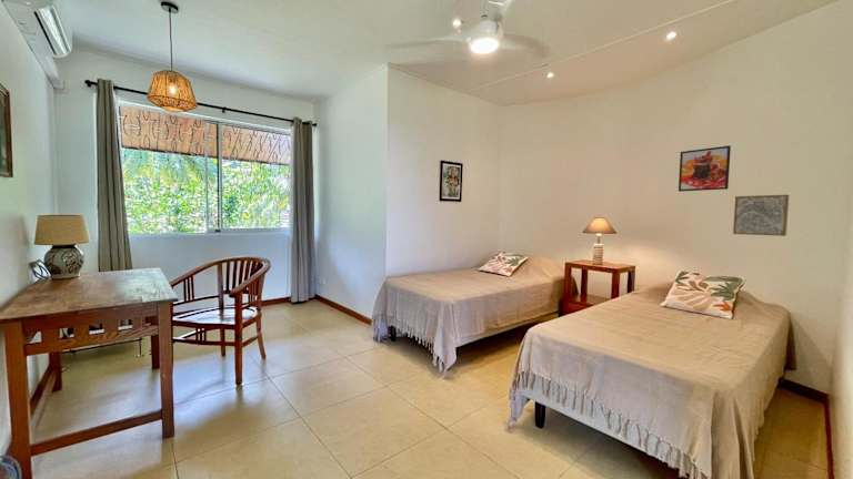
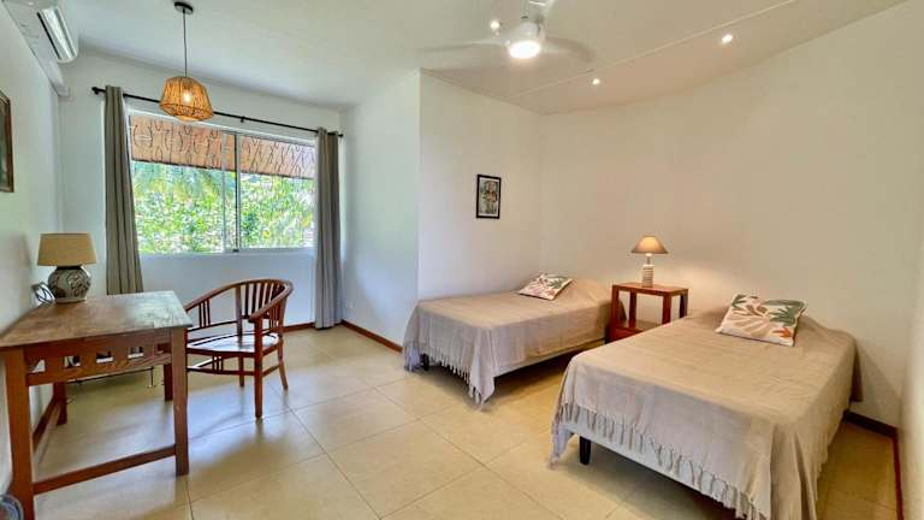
- wall art (760, 215)
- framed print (703, 170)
